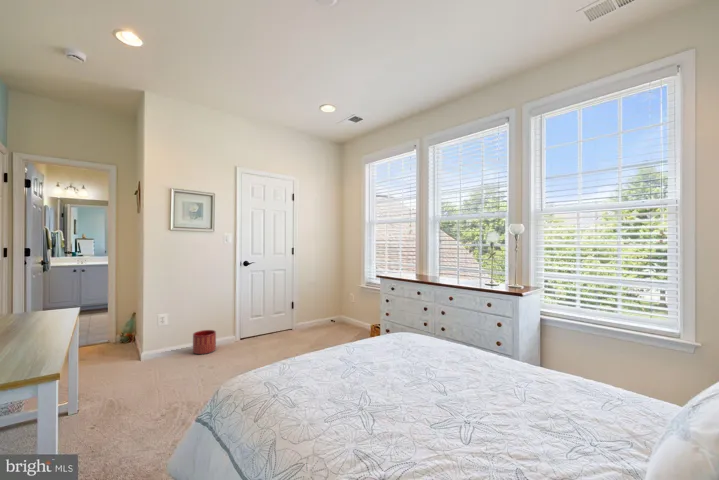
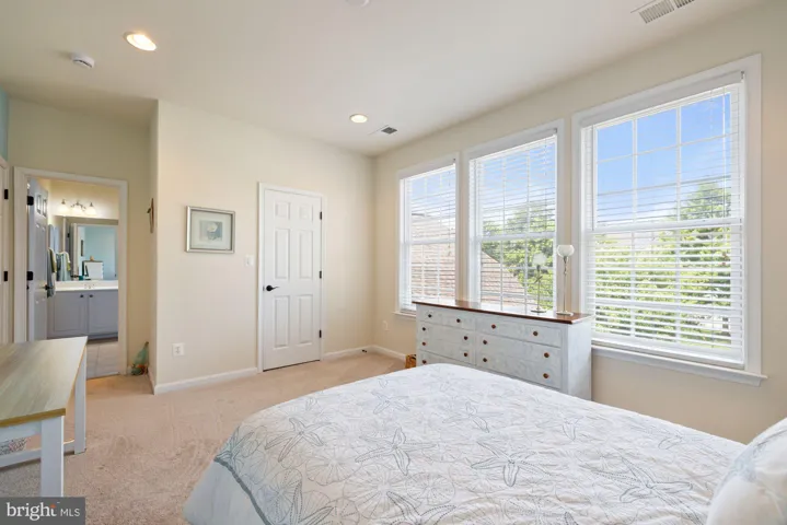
- planter (204, 341)
